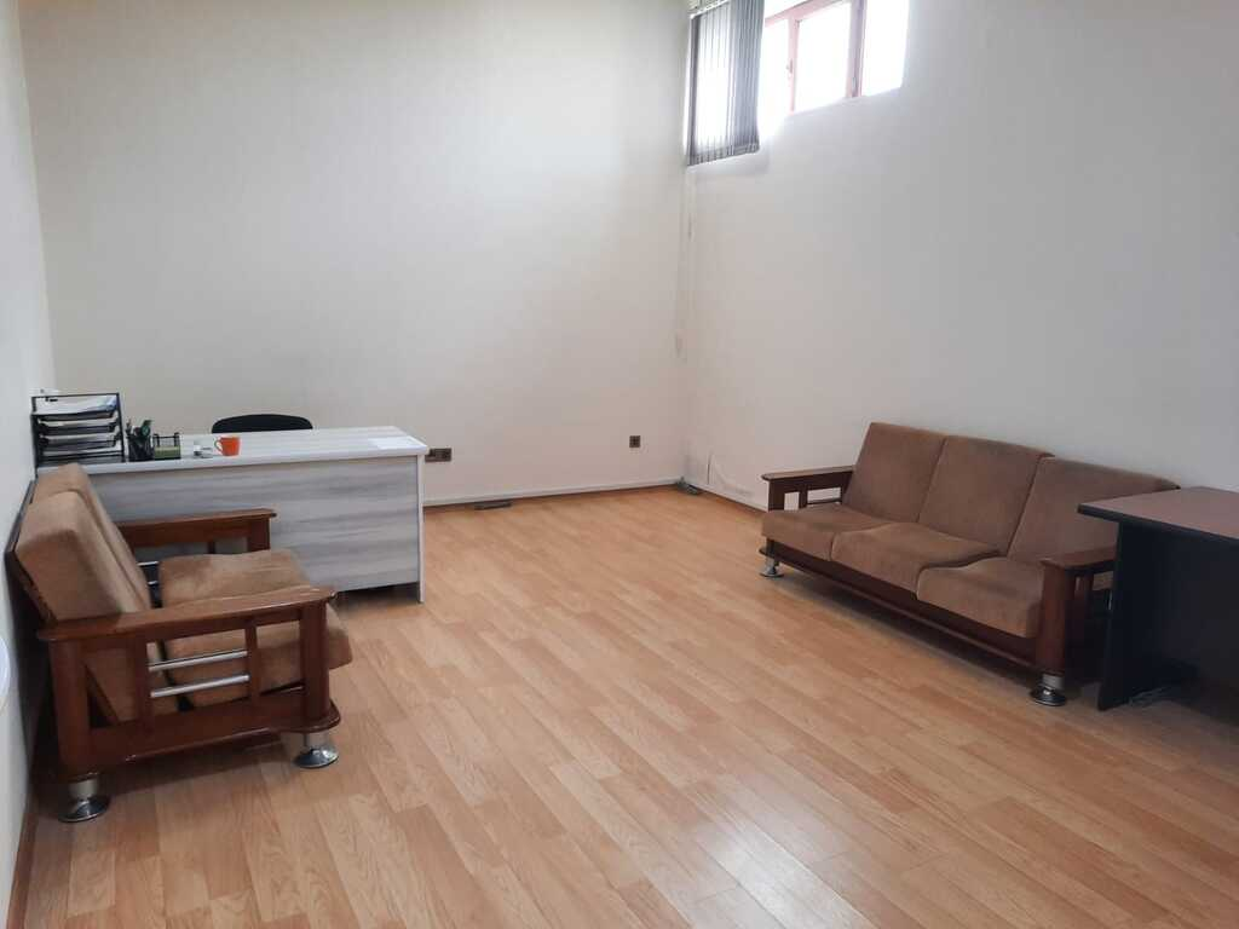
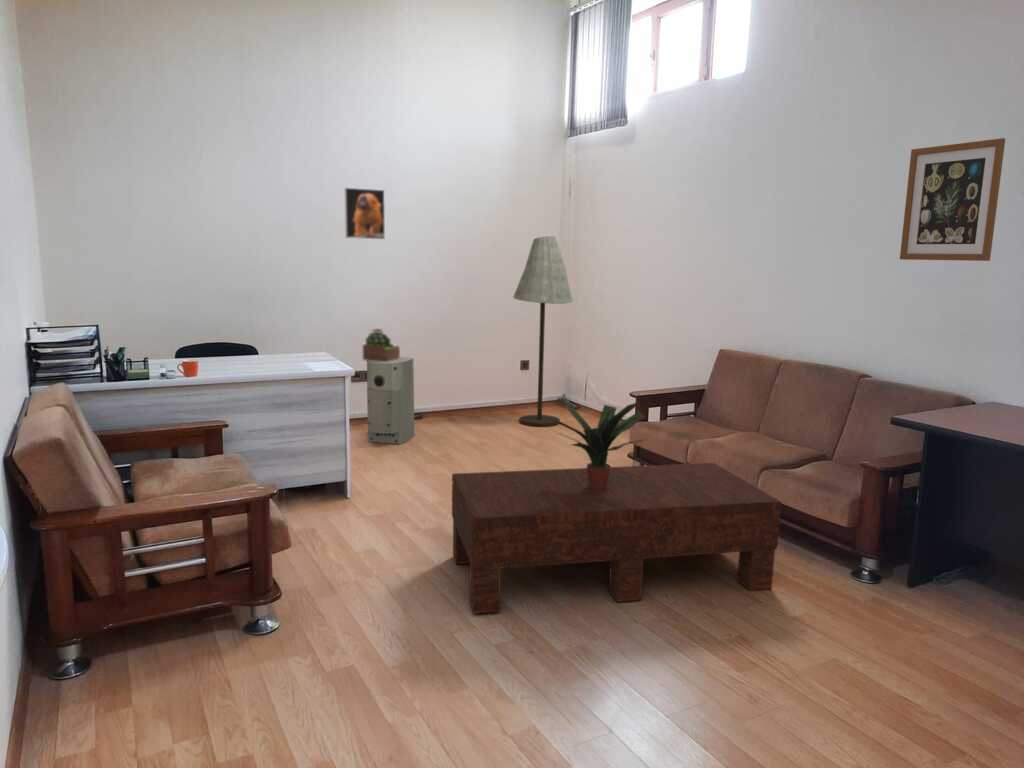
+ potted plant (601, 440)
+ air purifier (389, 399)
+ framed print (364, 214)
+ wall art (949, 202)
+ coffee table (607, 529)
+ succulent plant (382, 343)
+ floor lamp (542, 331)
